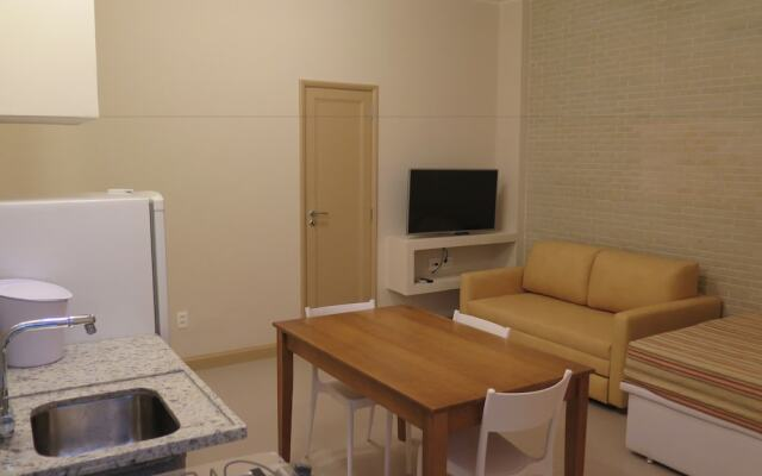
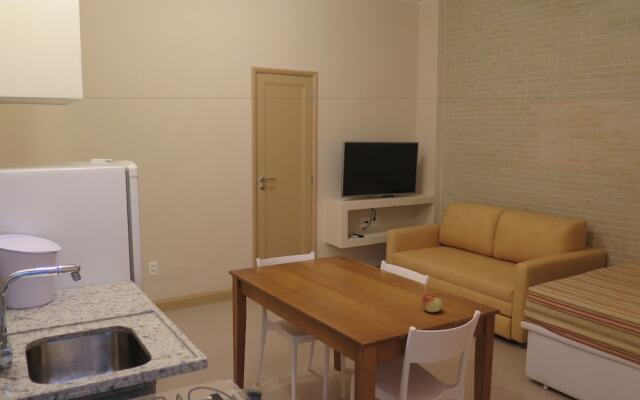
+ apple (432, 302)
